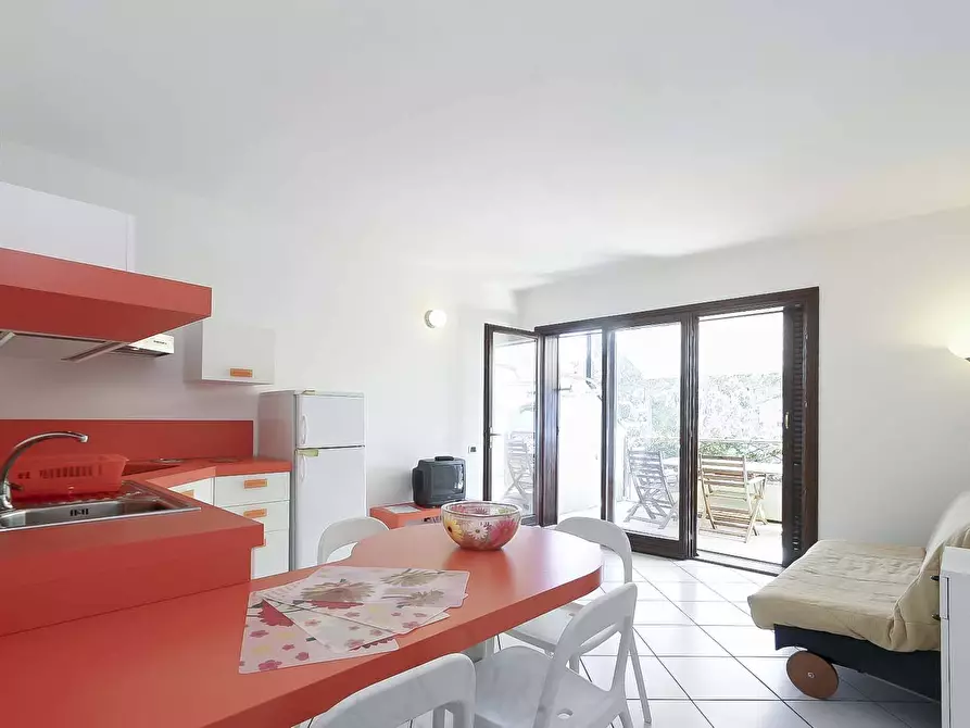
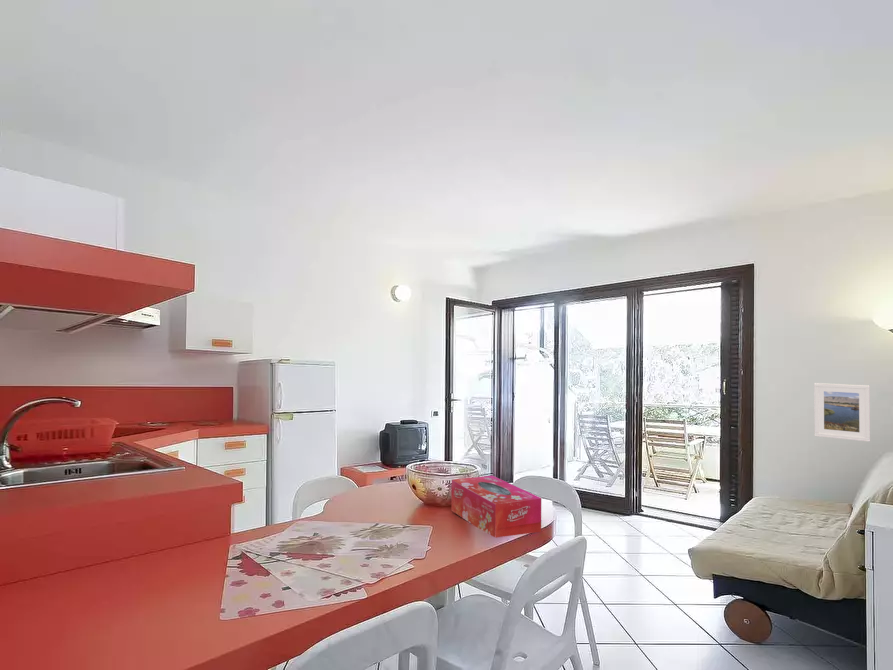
+ tissue box (493, 504)
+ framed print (841, 411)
